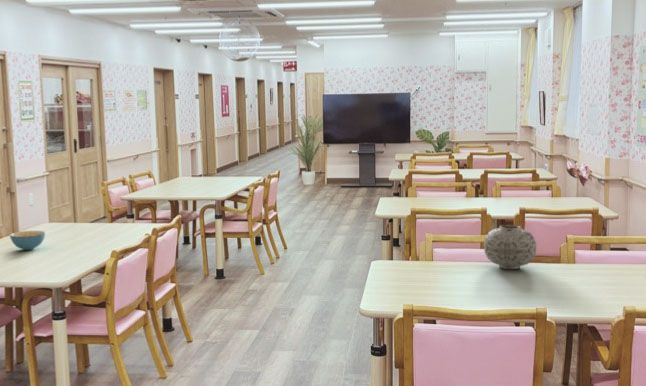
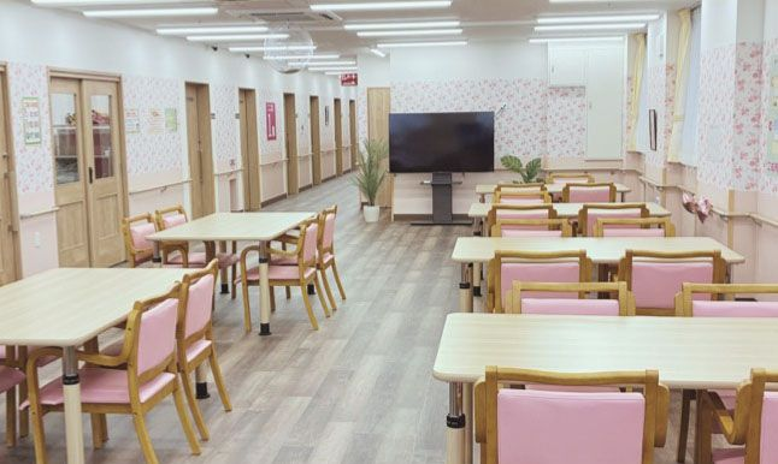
- cereal bowl (27, 241)
- vase (509, 246)
